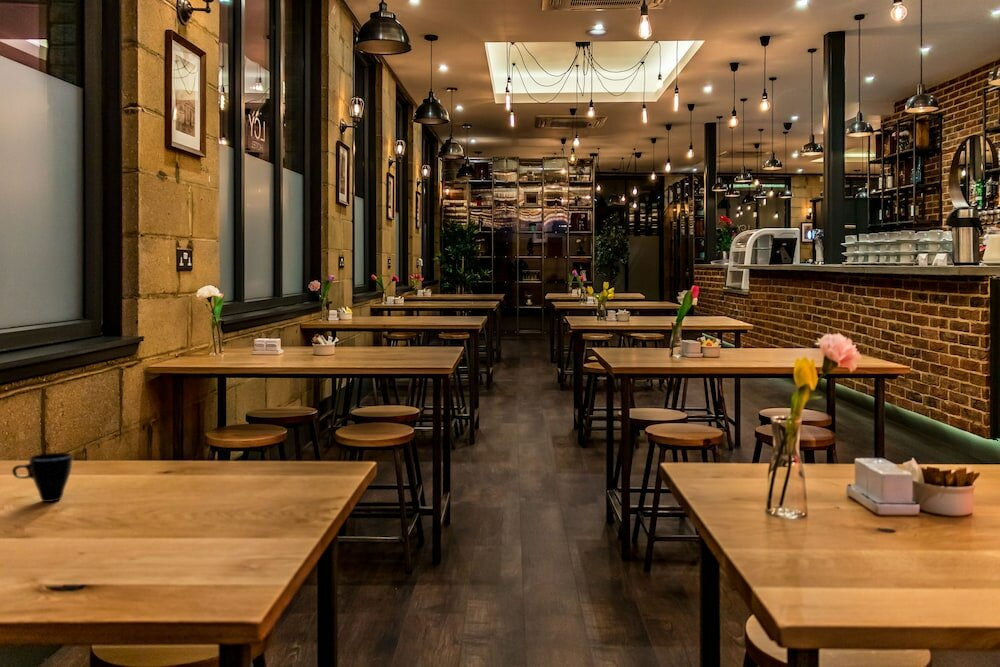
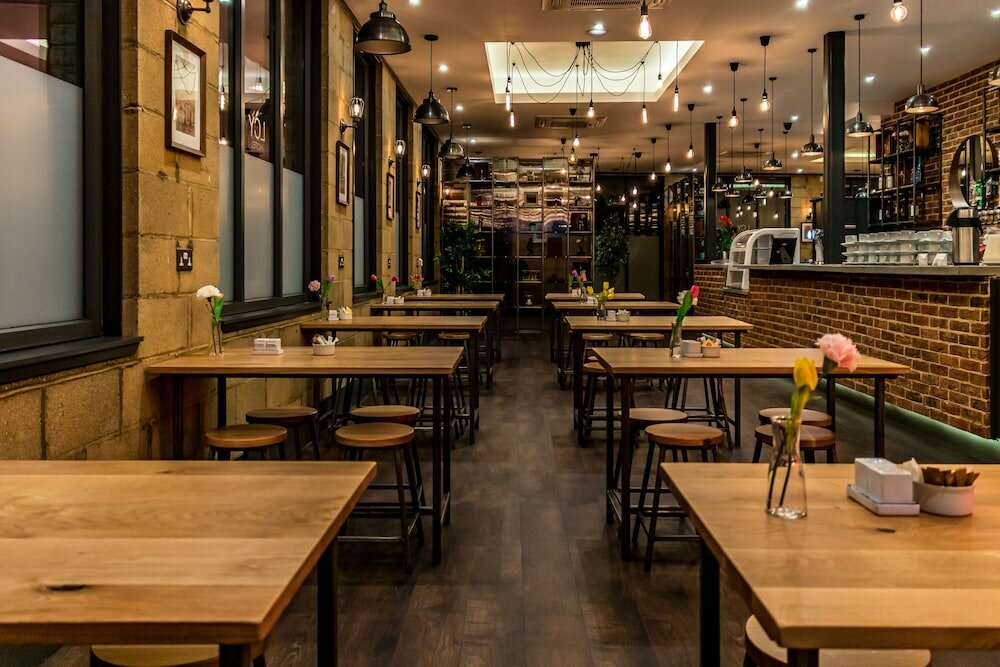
- cup (43, 478)
